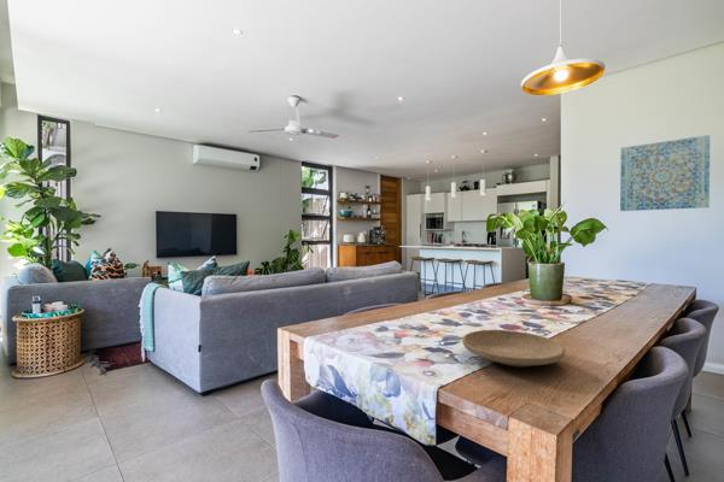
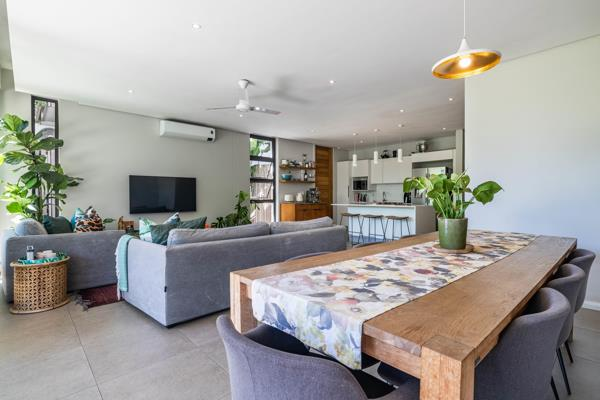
- plate (510, 349)
- wall art (661, 175)
